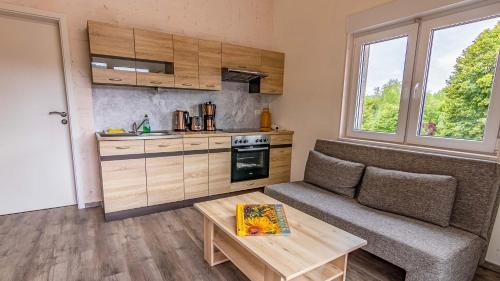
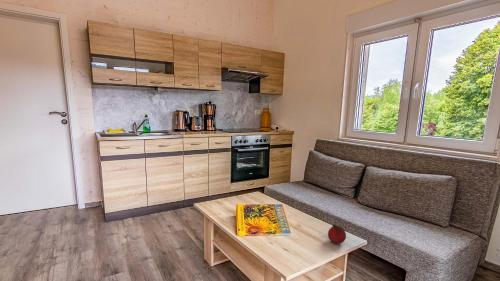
+ fruit (337, 233)
